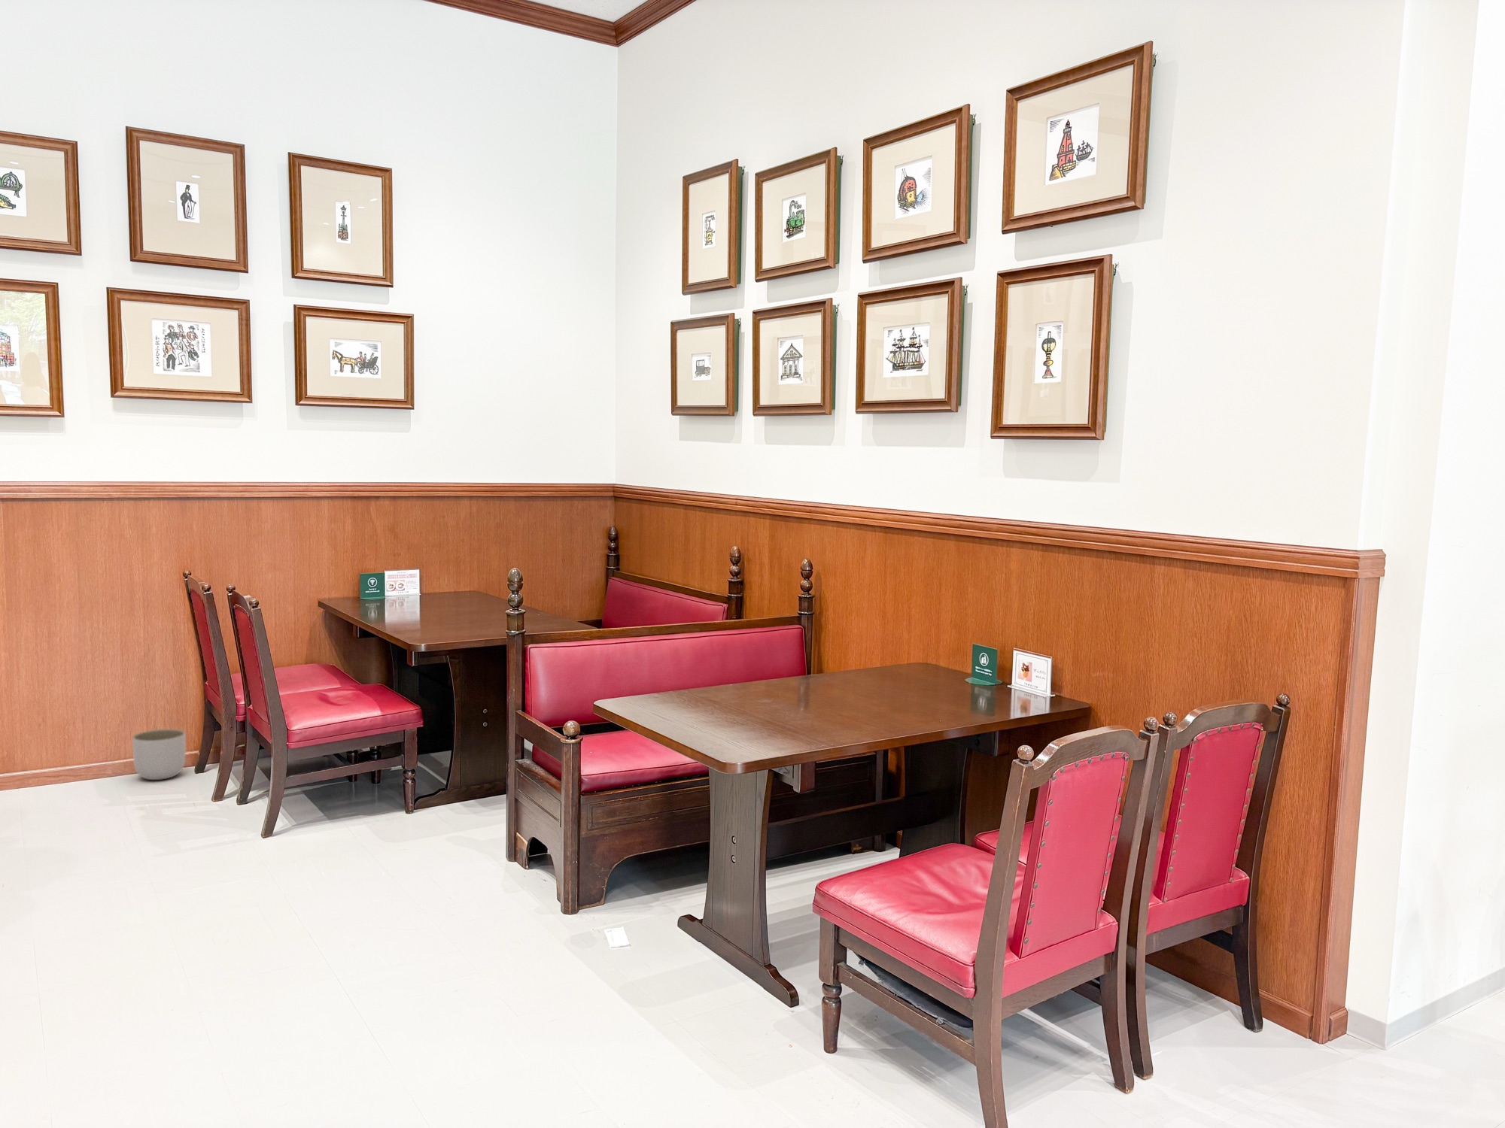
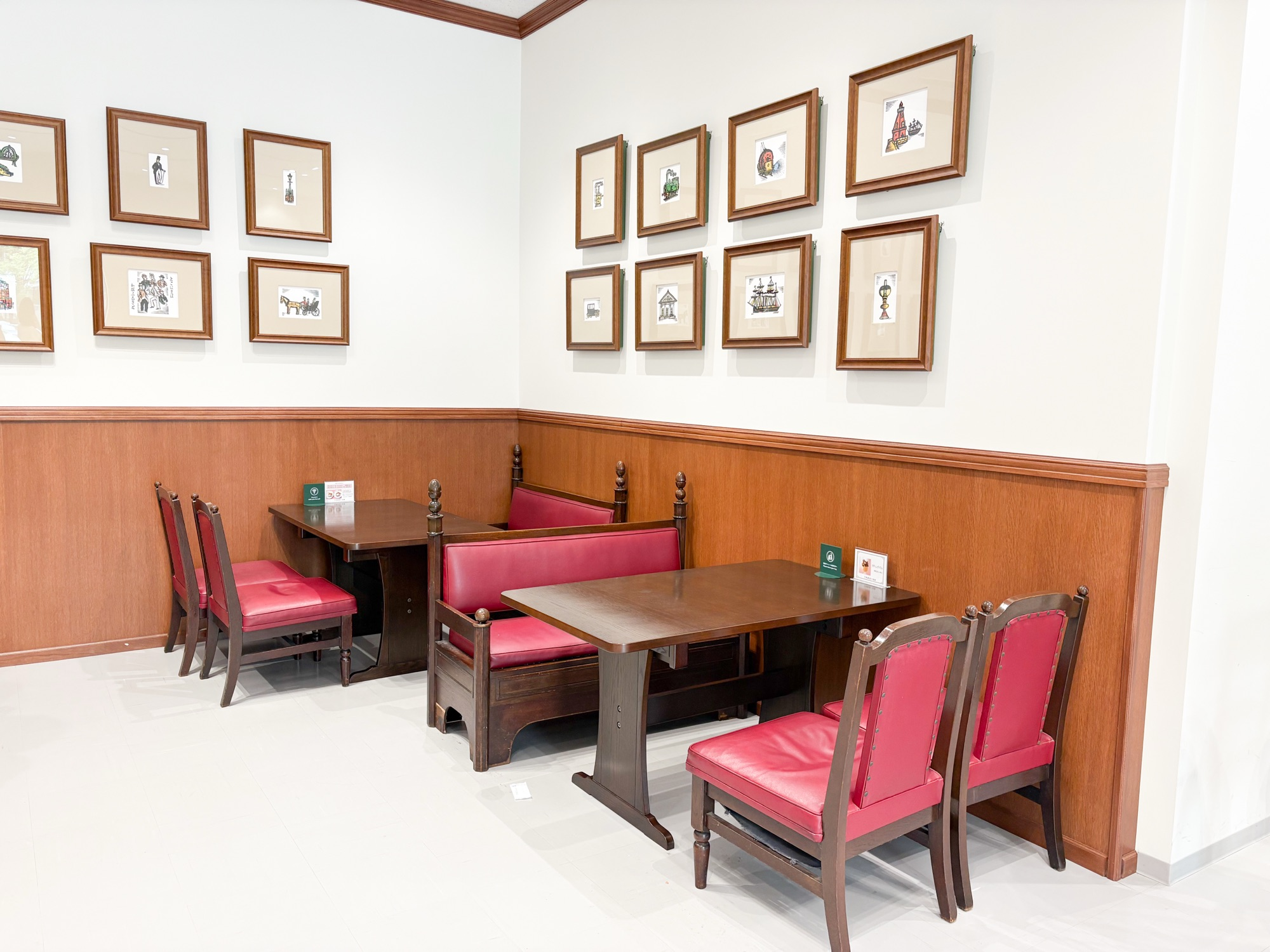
- planter (160, 755)
